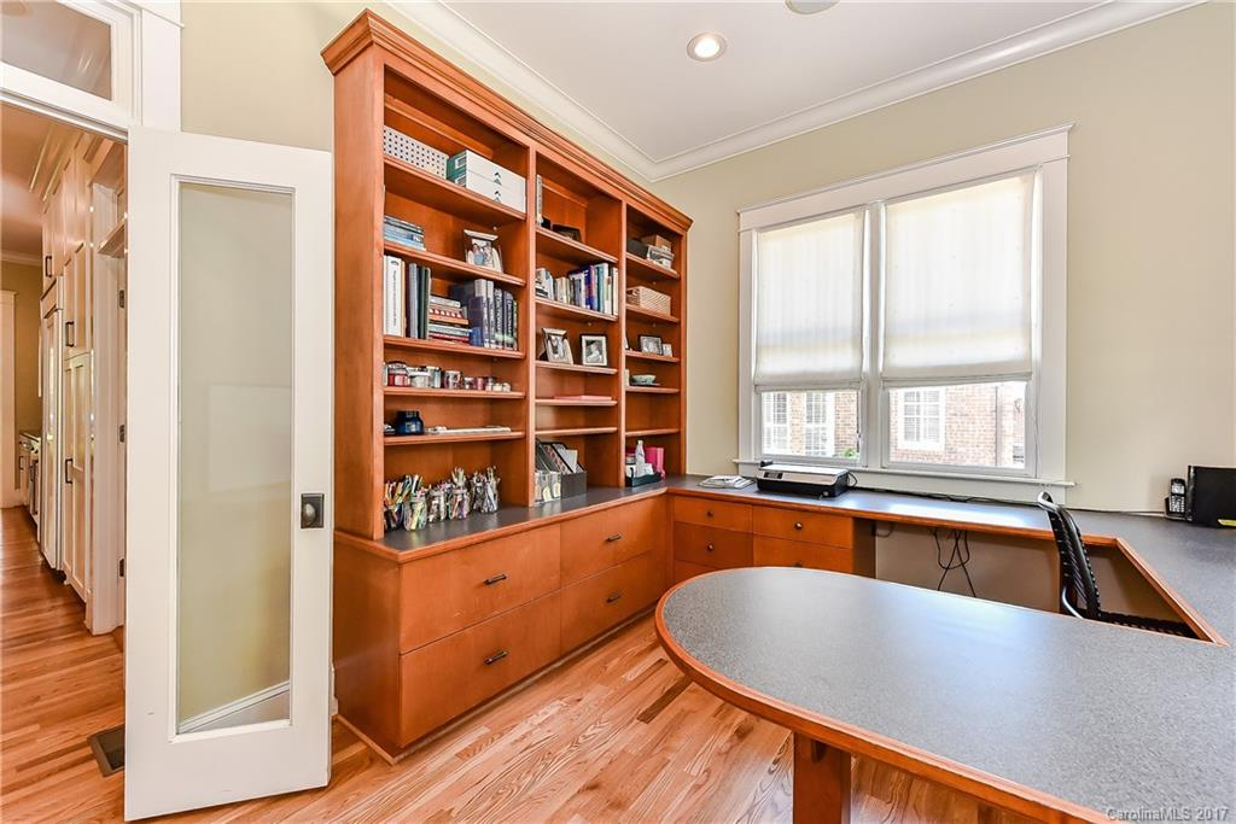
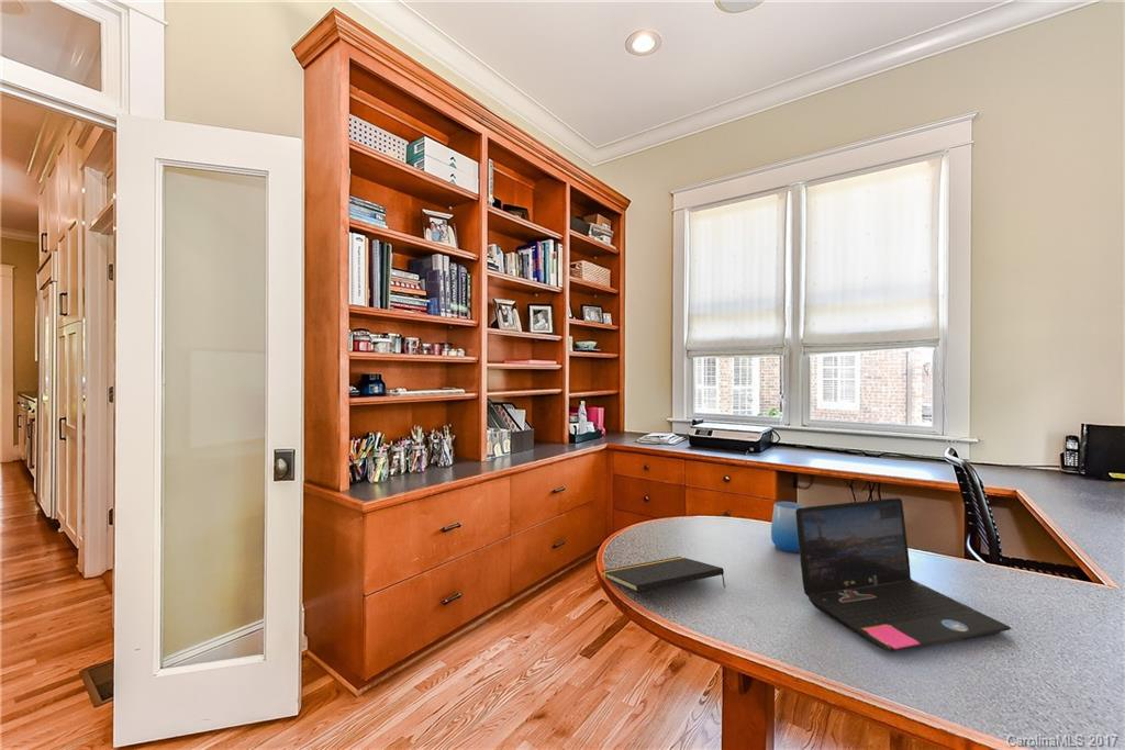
+ laptop (894, 566)
+ notepad (660, 572)
+ cup (789, 526)
